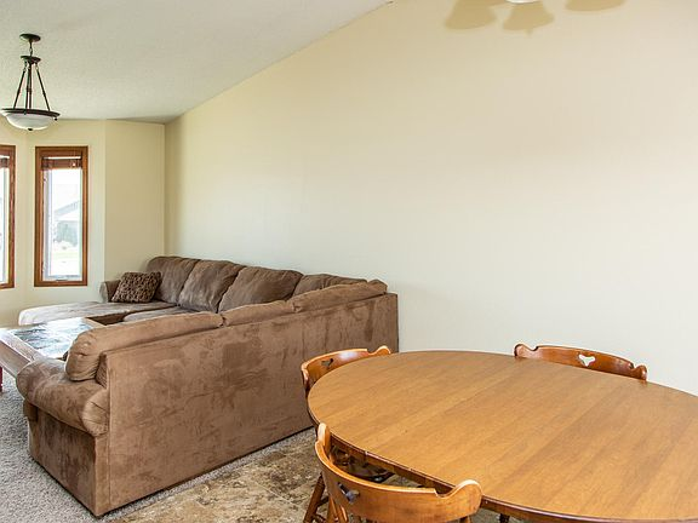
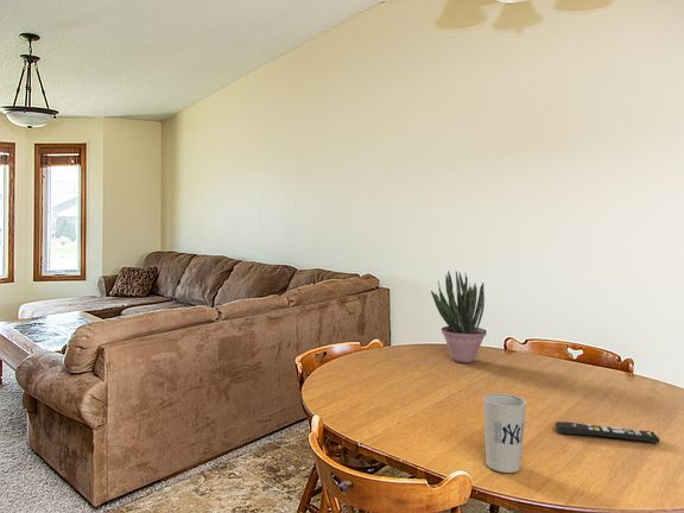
+ remote control (604, 431)
+ cup (504, 432)
+ potted plant (458, 315)
